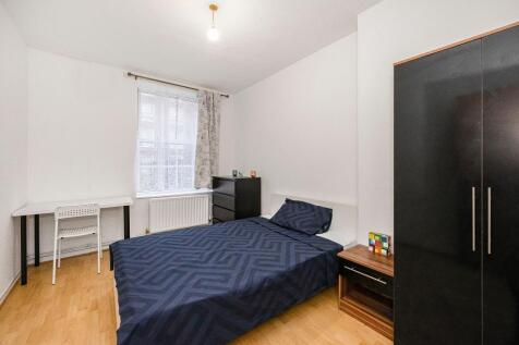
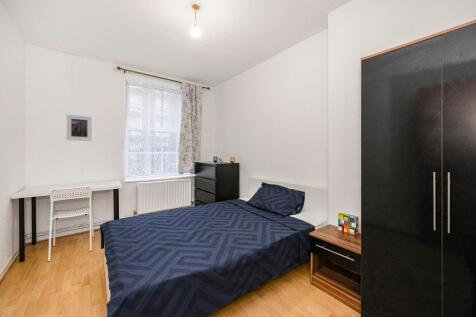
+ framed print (79, 128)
